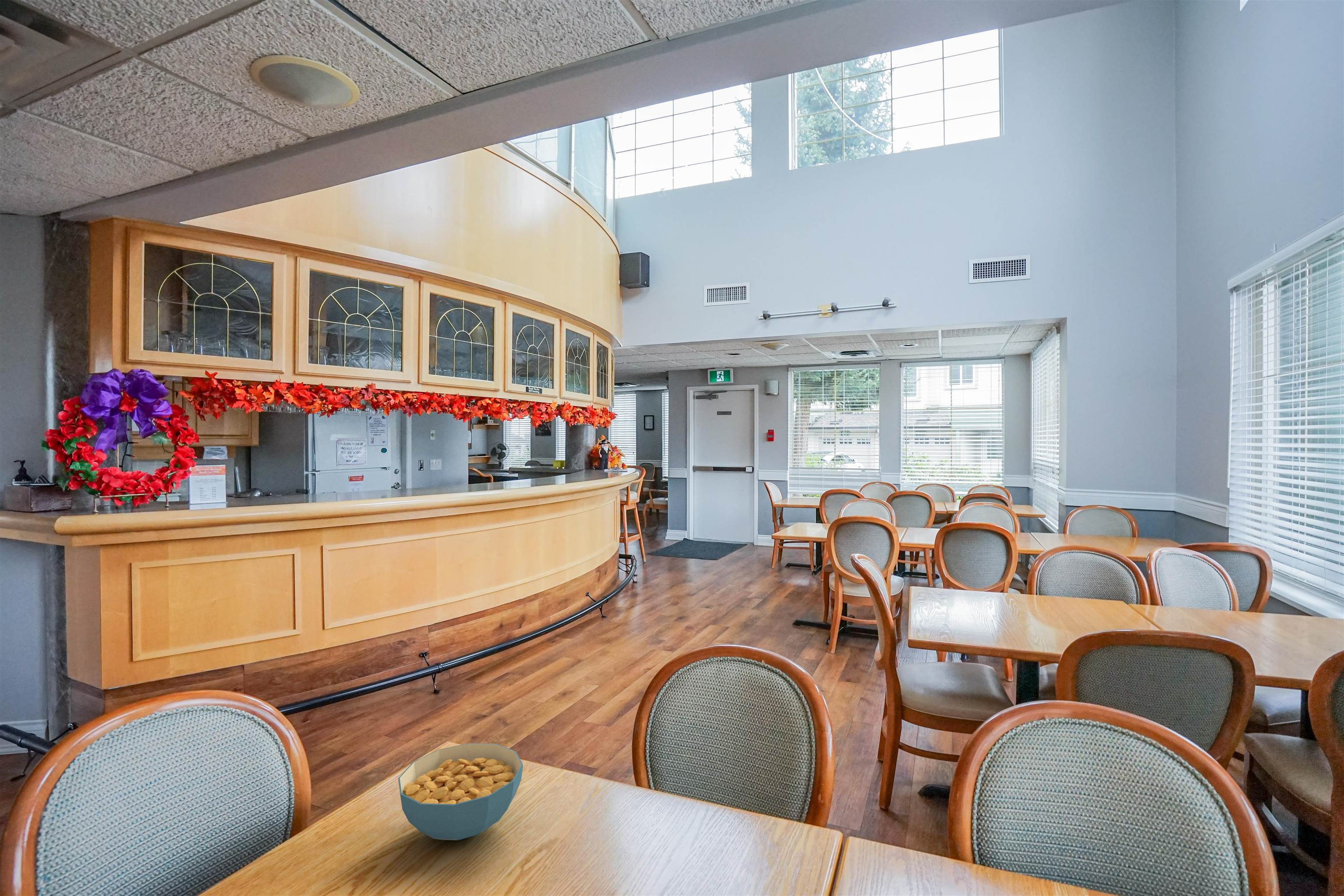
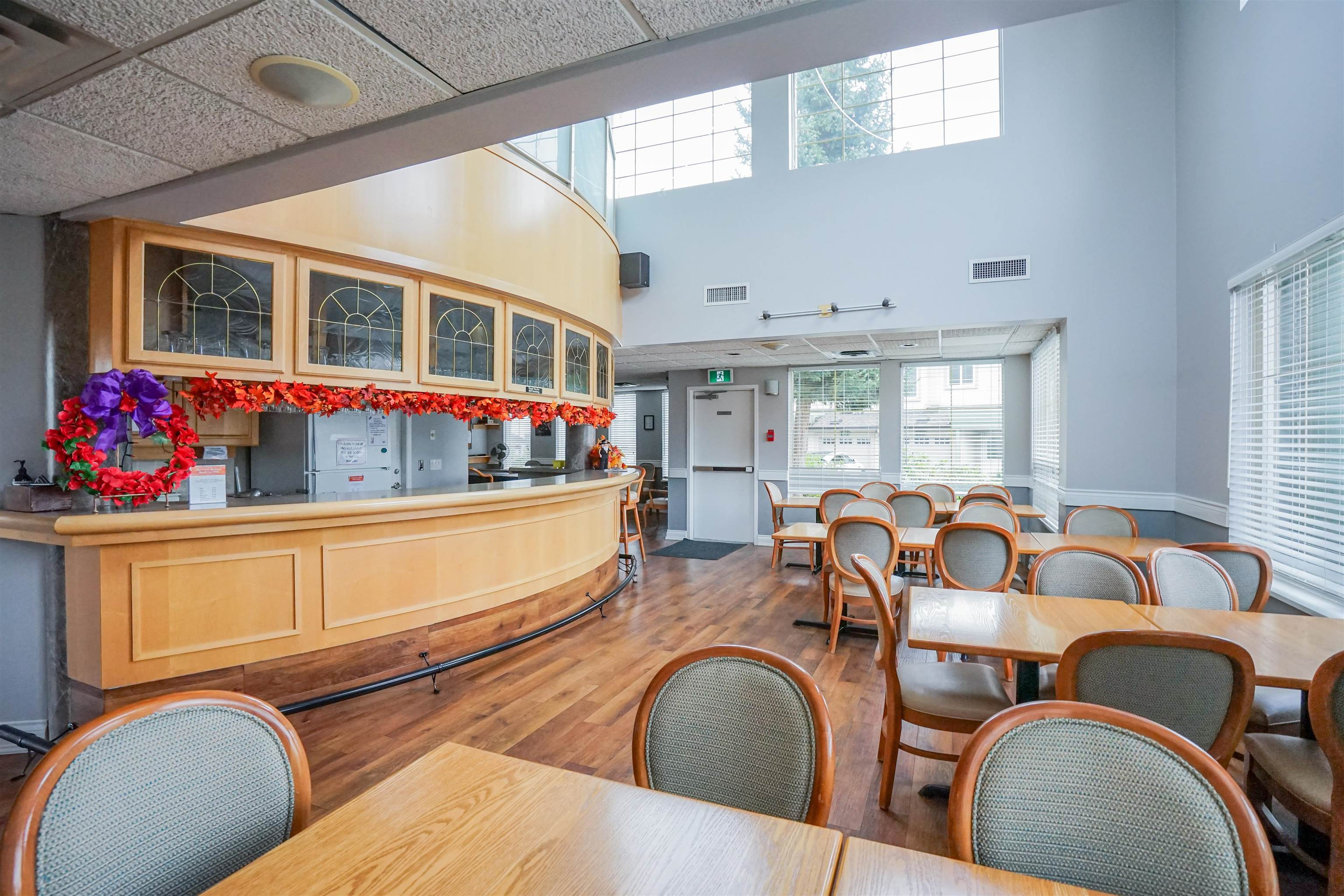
- cereal bowl (462, 800)
